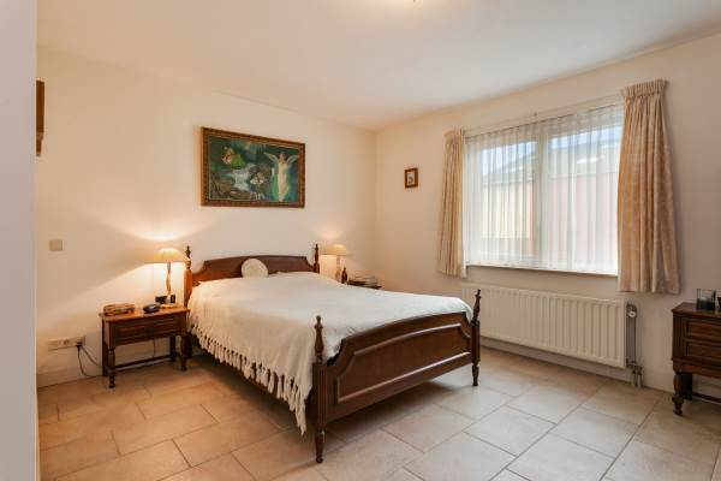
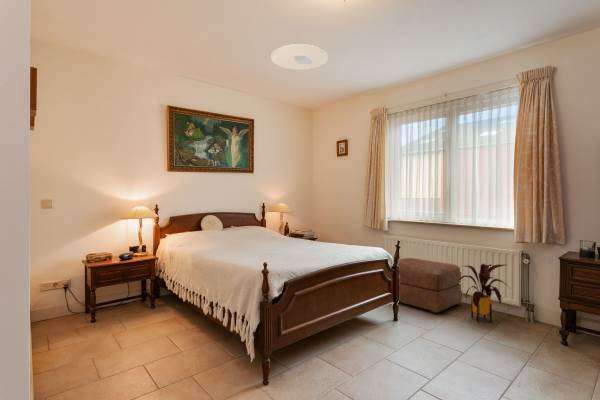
+ house plant (481, 290)
+ ottoman (421, 282)
+ ceiling light (299, 55)
